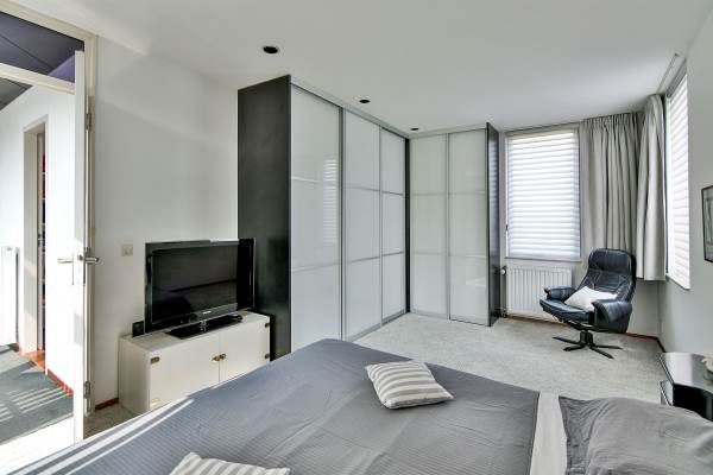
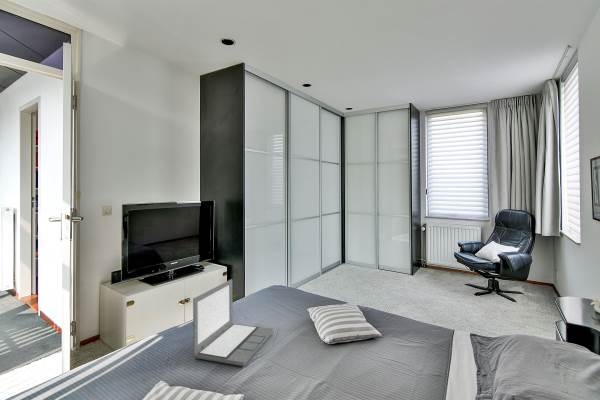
+ laptop (232, 317)
